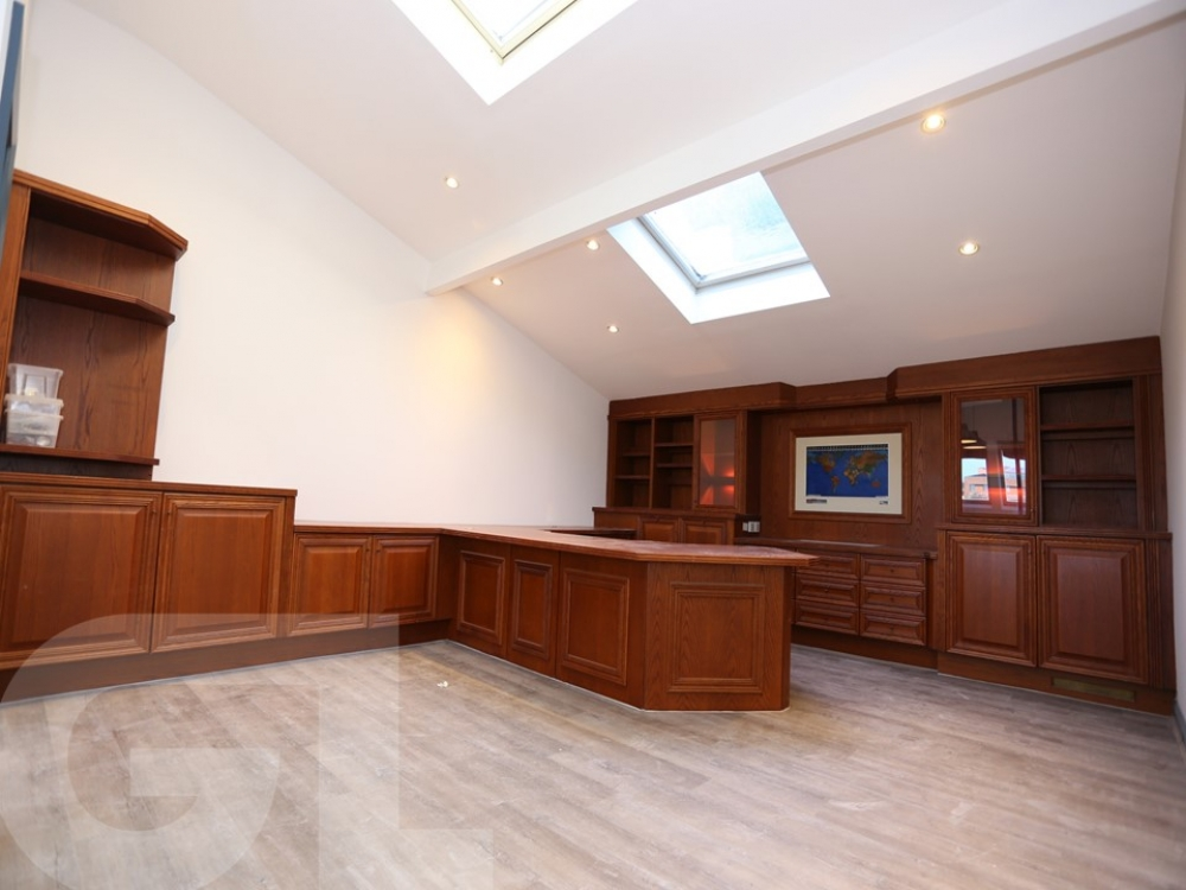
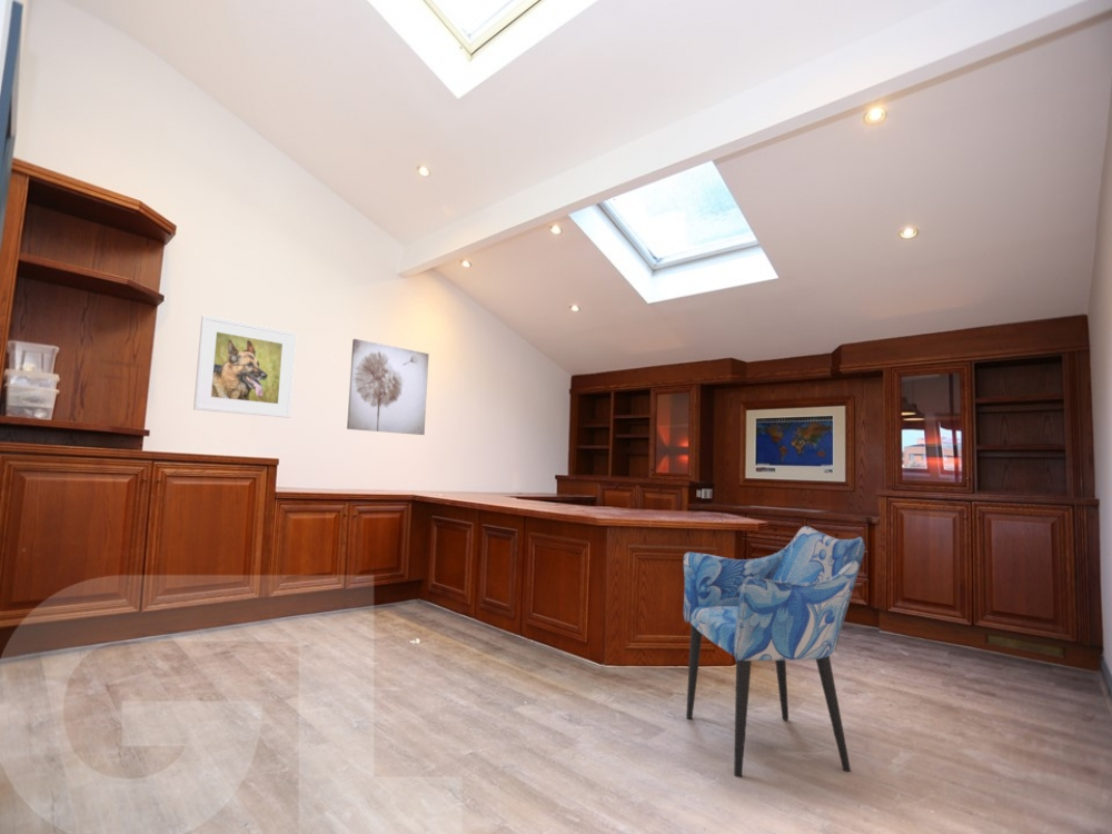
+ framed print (248, 368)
+ wall art (389, 389)
+ armchair (775, 634)
